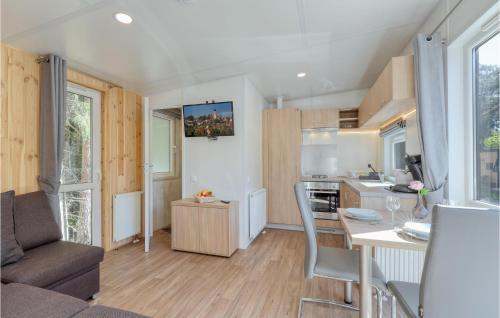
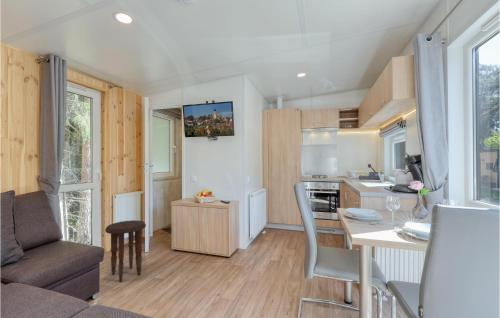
+ side table (123, 249)
